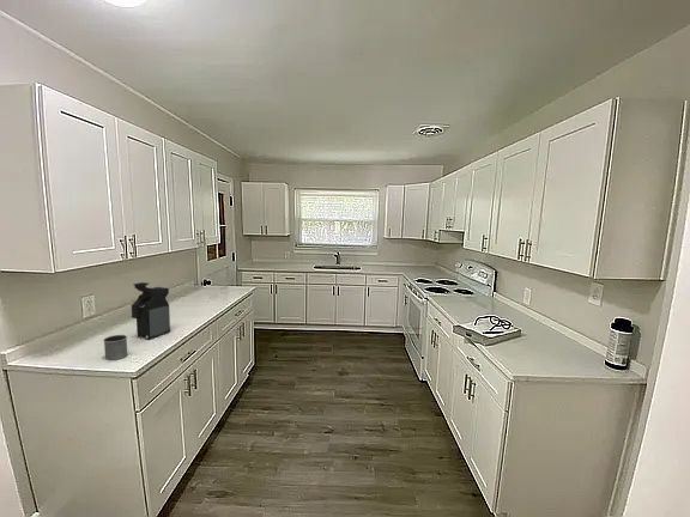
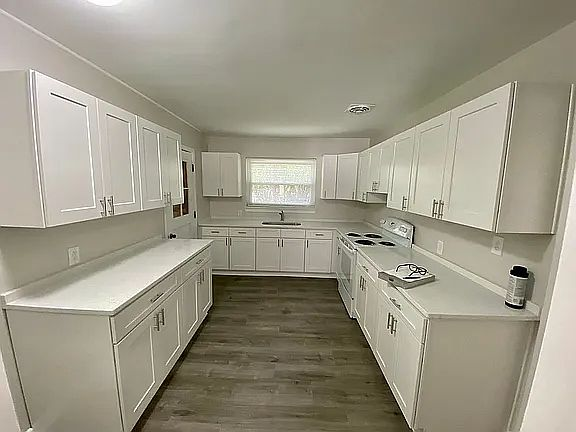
- mug (117, 346)
- coffee maker (151, 309)
